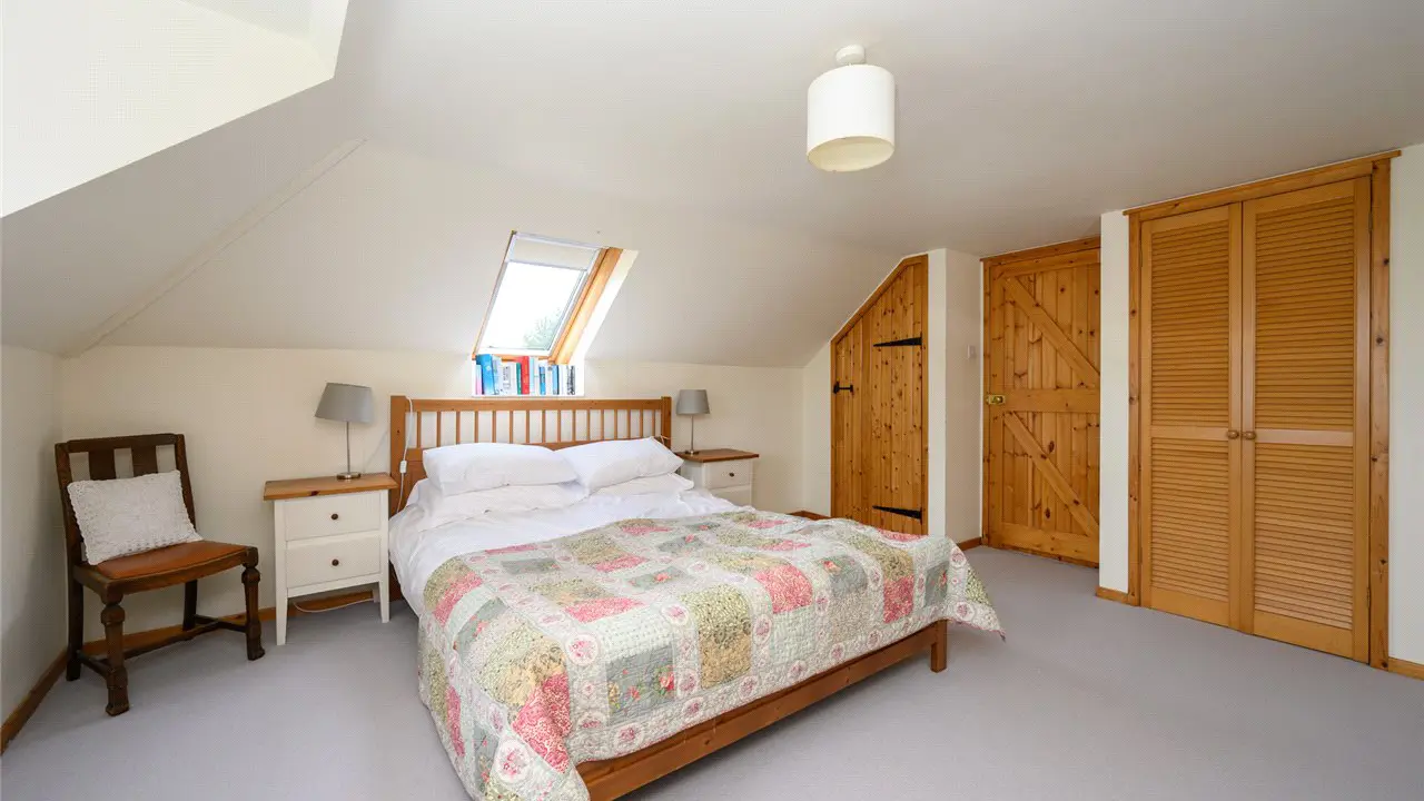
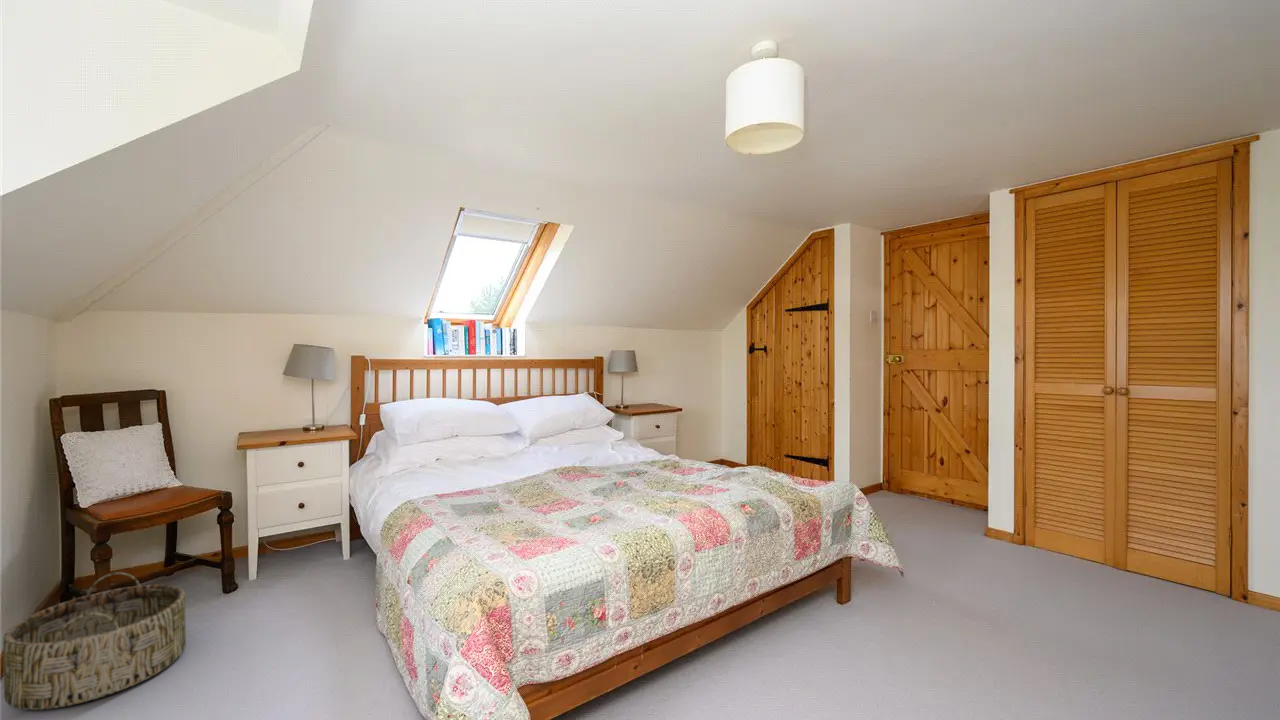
+ basket (102, 630)
